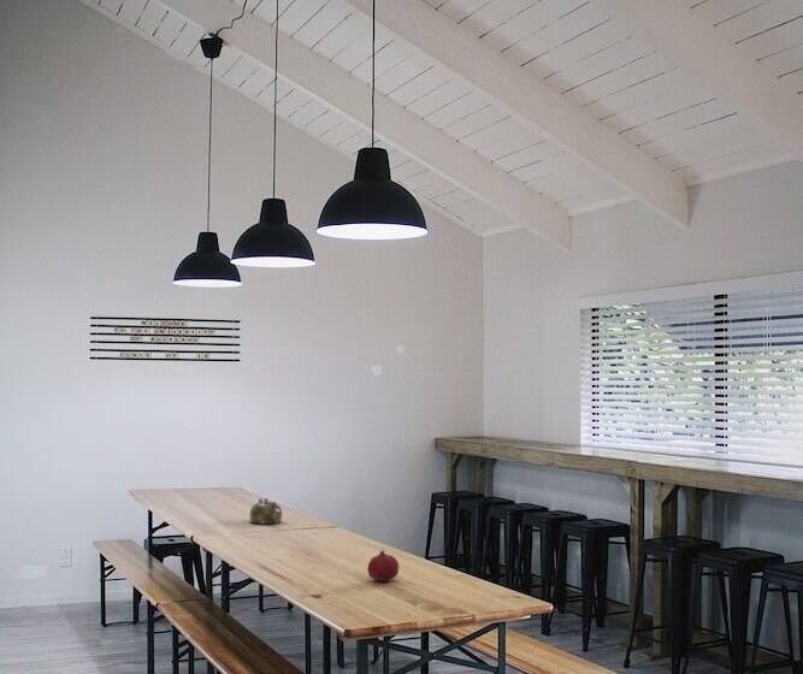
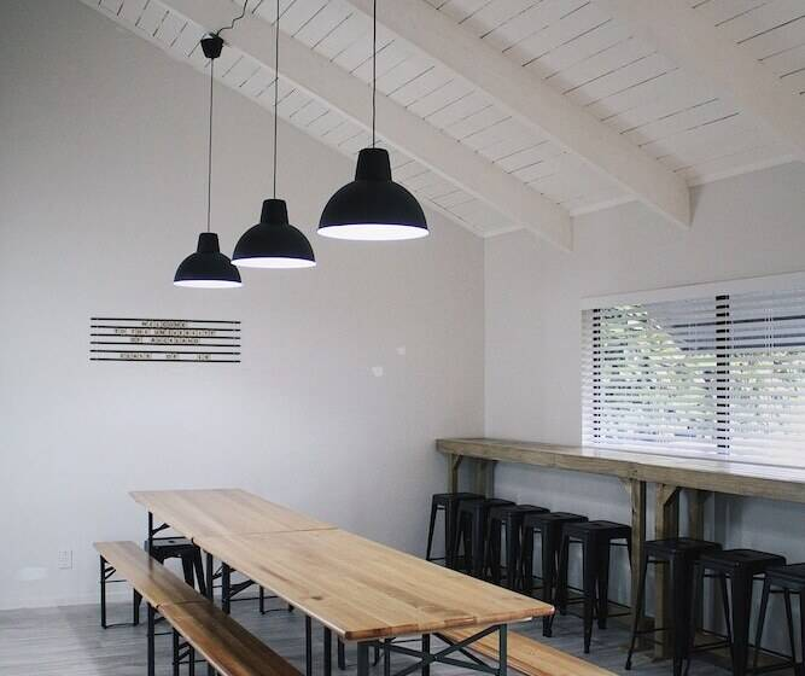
- fruit (383, 564)
- teapot (266, 510)
